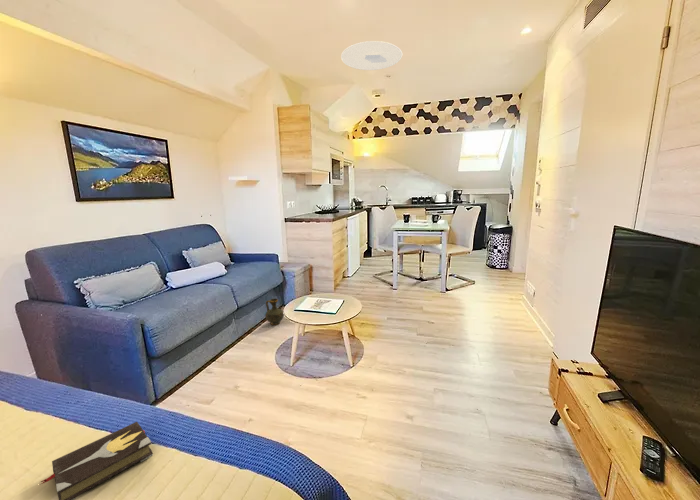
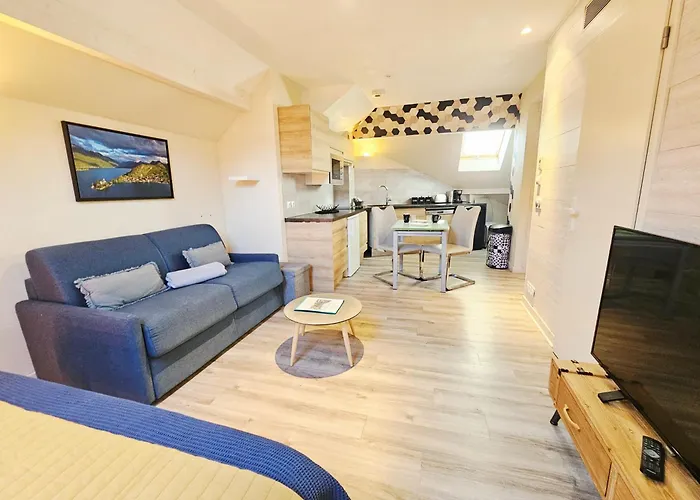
- ceramic jug (274, 311)
- hardback book (103, 456)
- ceiling light (371, 53)
